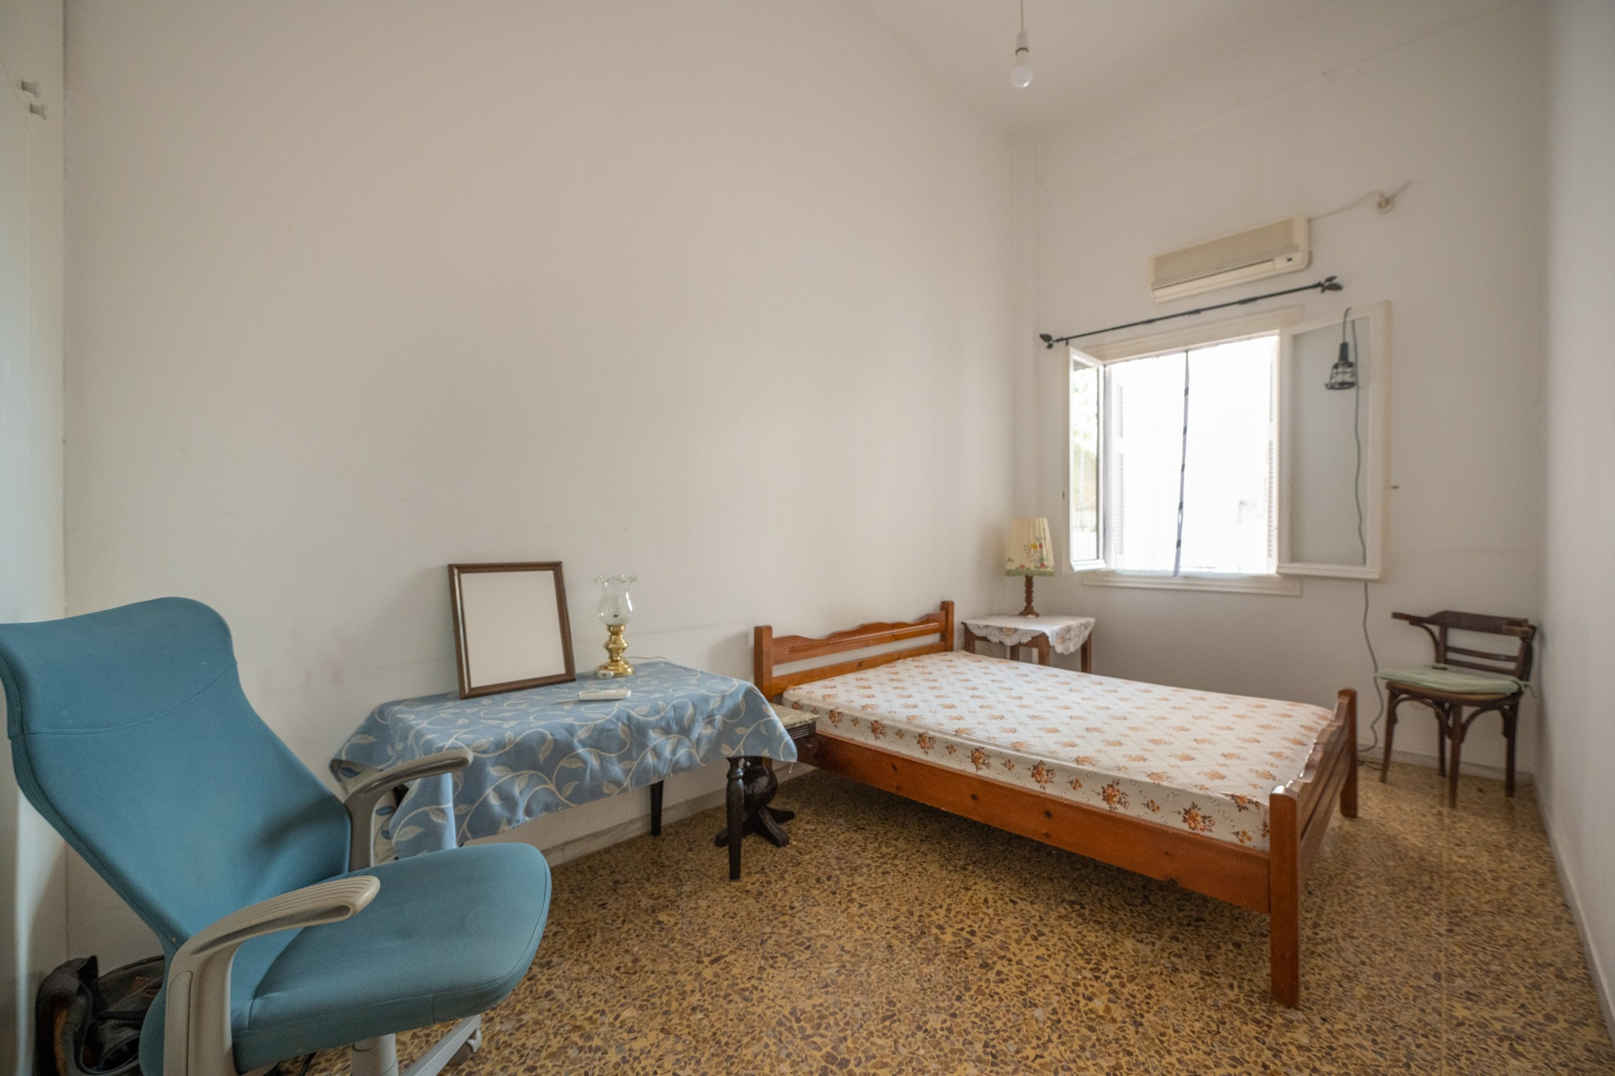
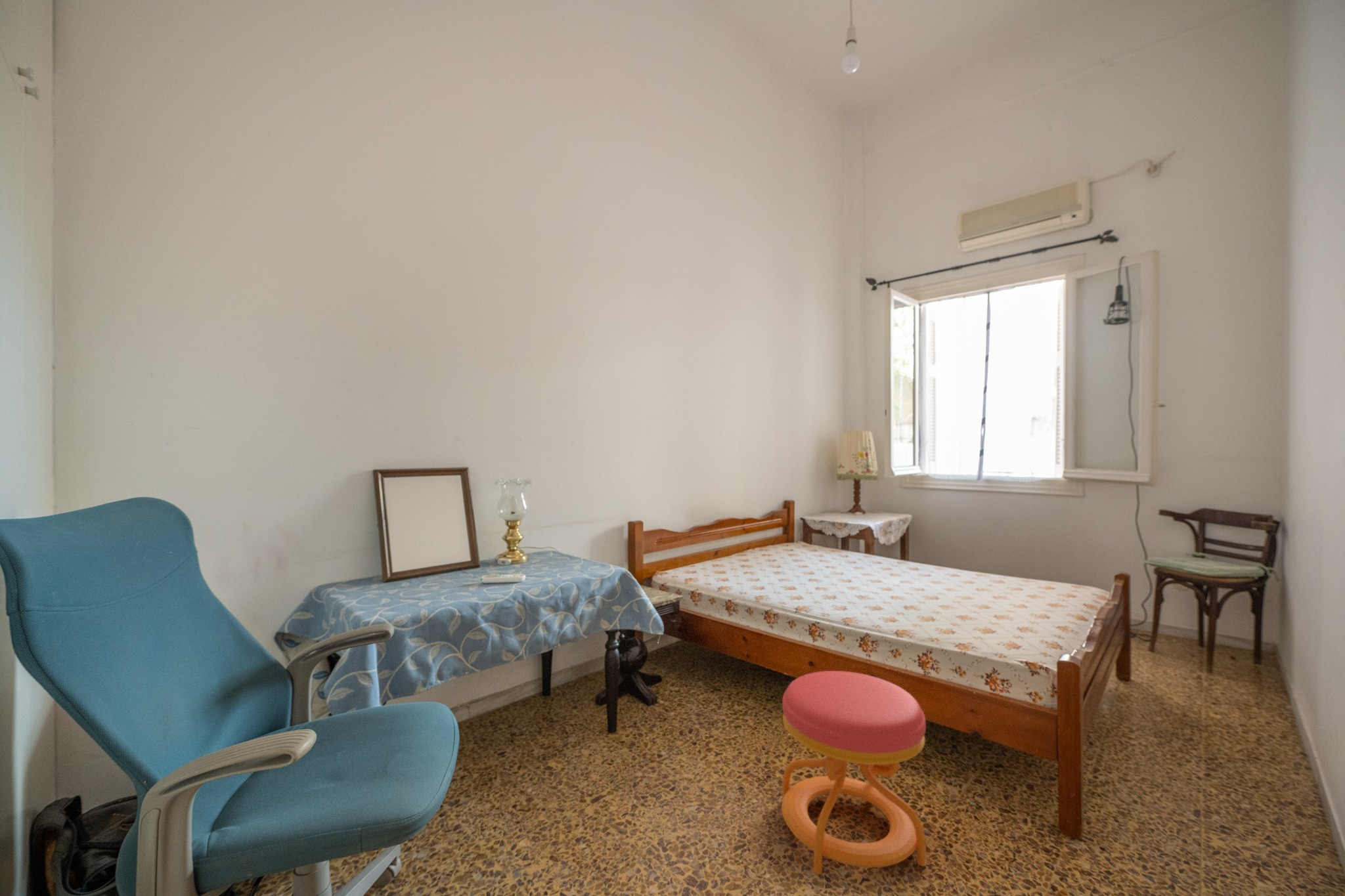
+ stool (848, 761)
